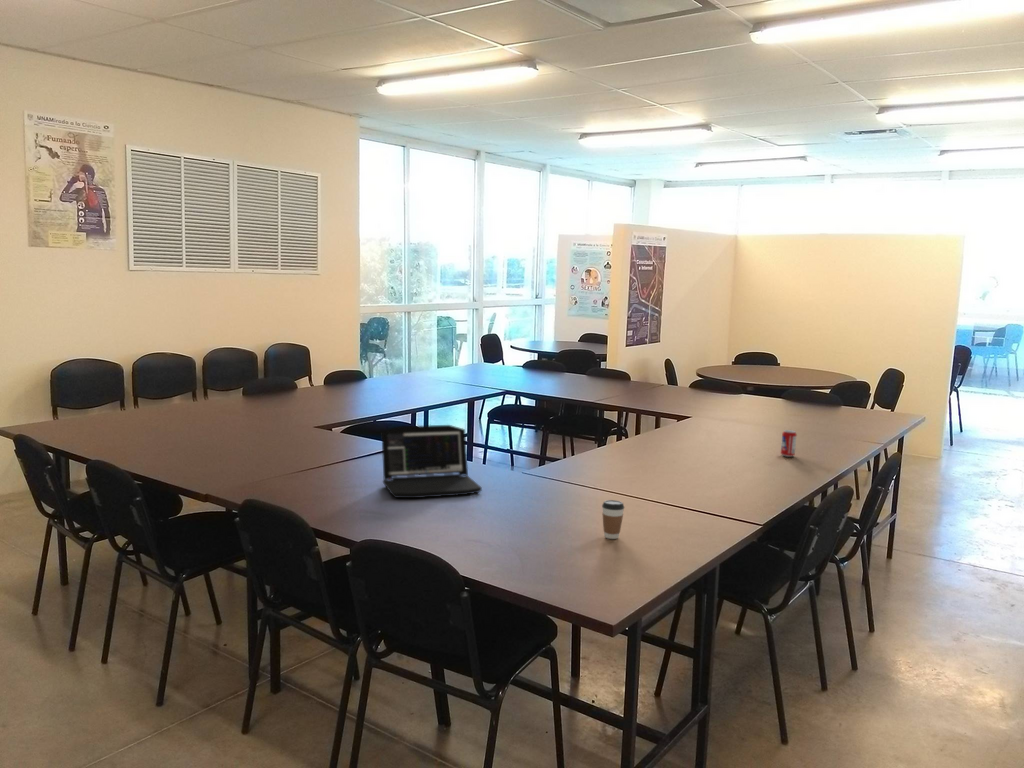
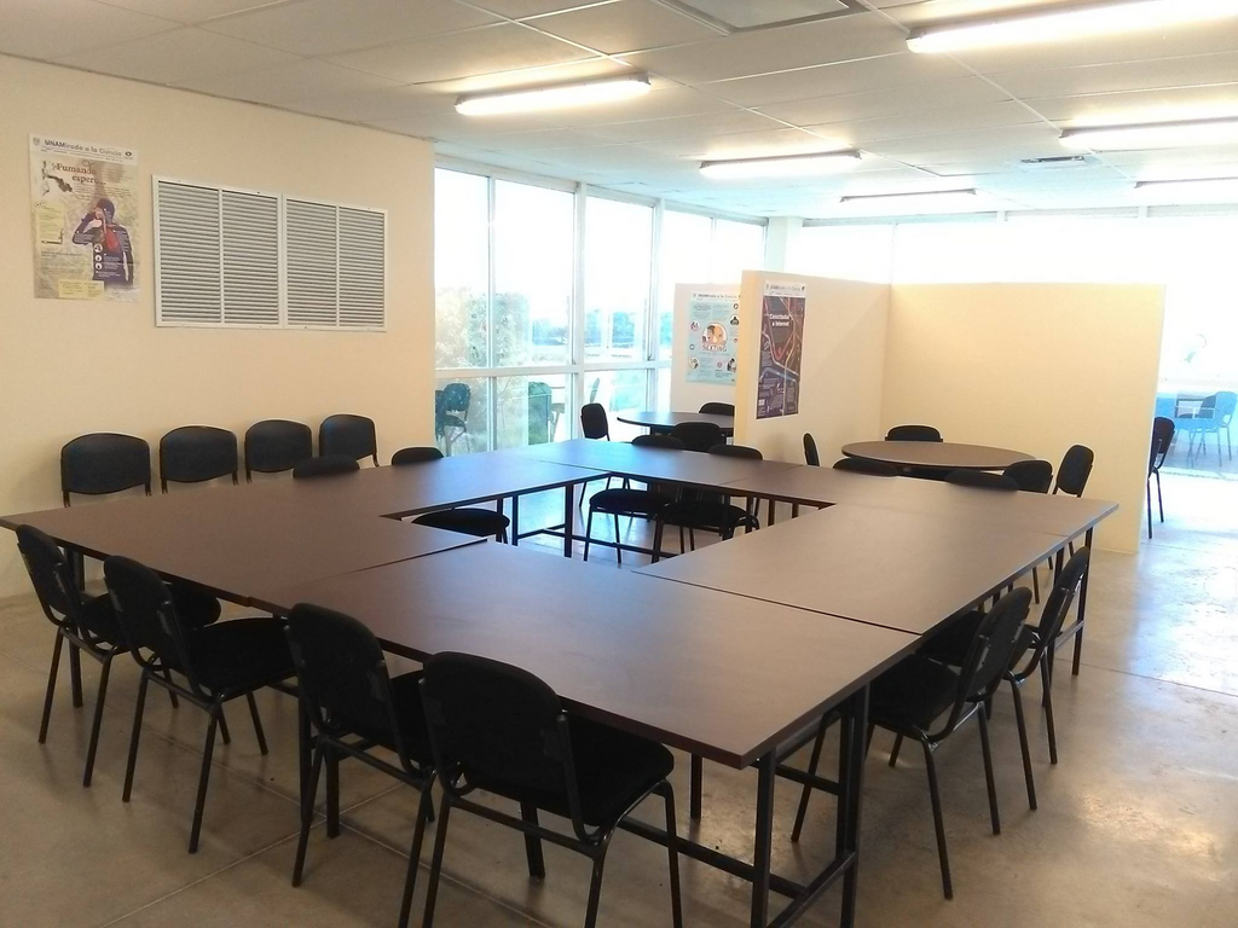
- laptop (431, 460)
- coffee cup (612, 519)
- beverage can (788, 443)
